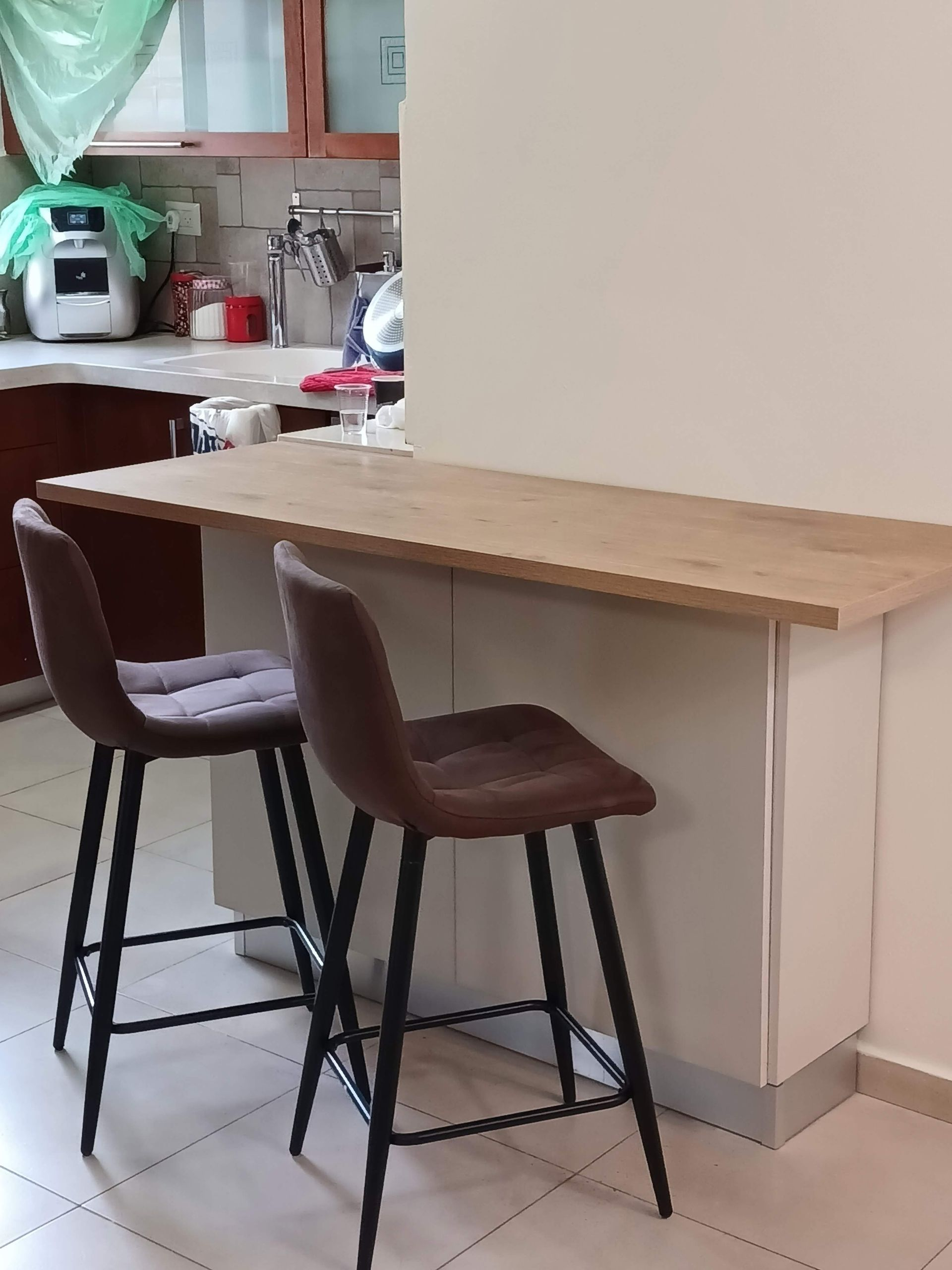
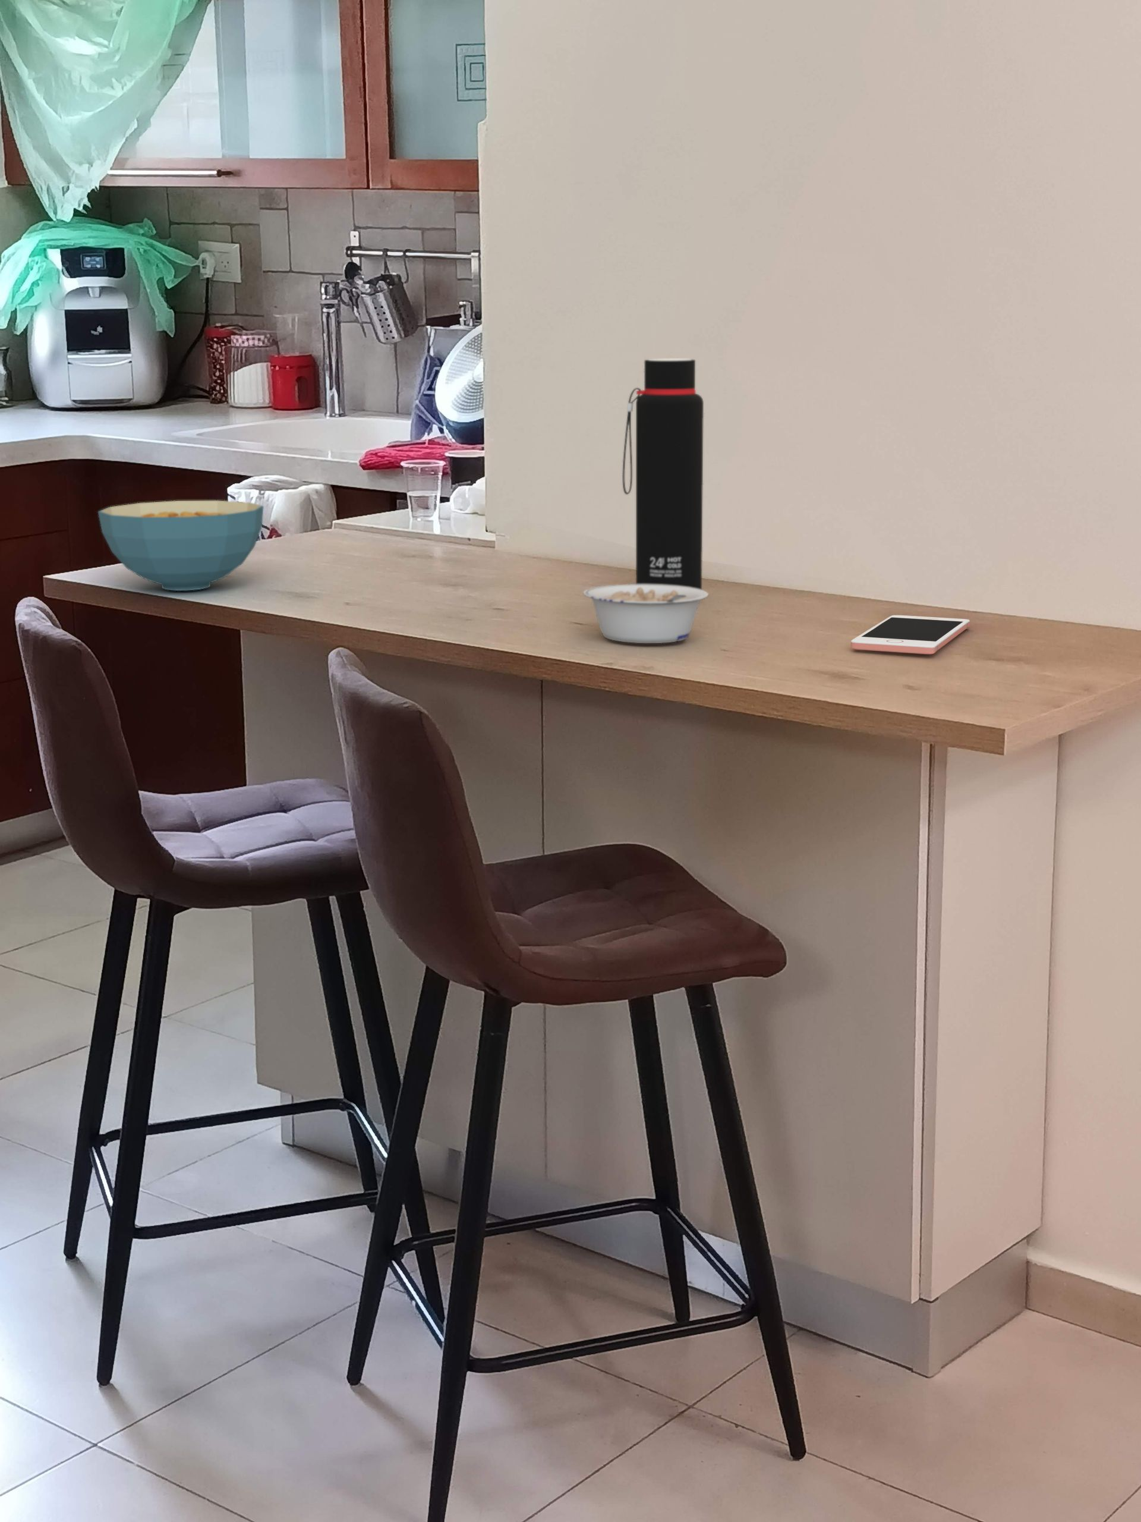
+ water bottle (663, 479)
+ cereal bowl (183, 548)
+ cell phone (912, 634)
+ legume (650, 610)
